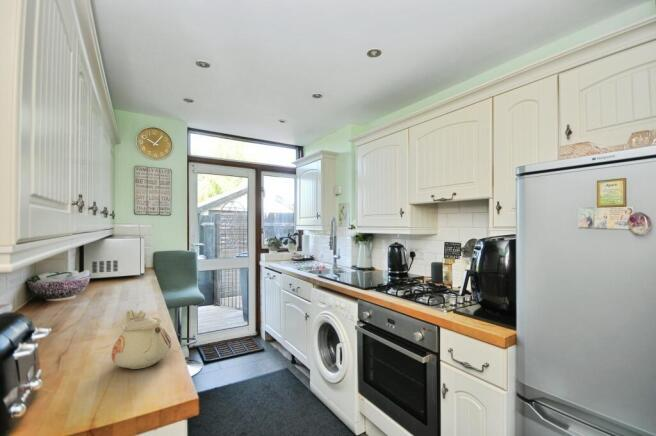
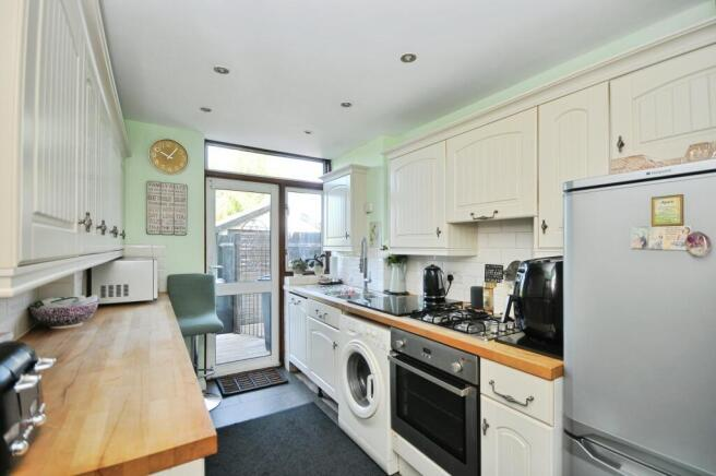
- teapot (142, 336)
